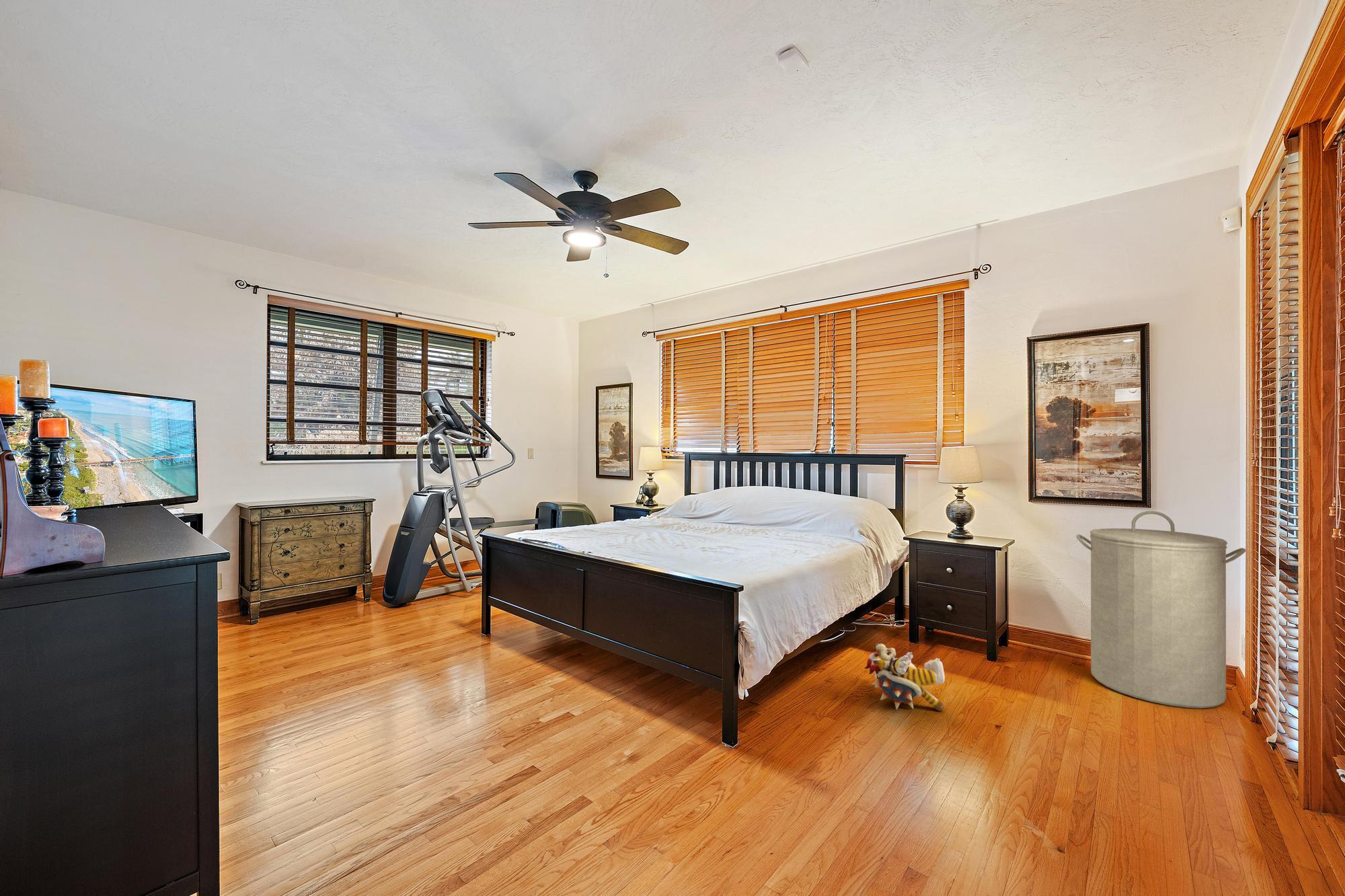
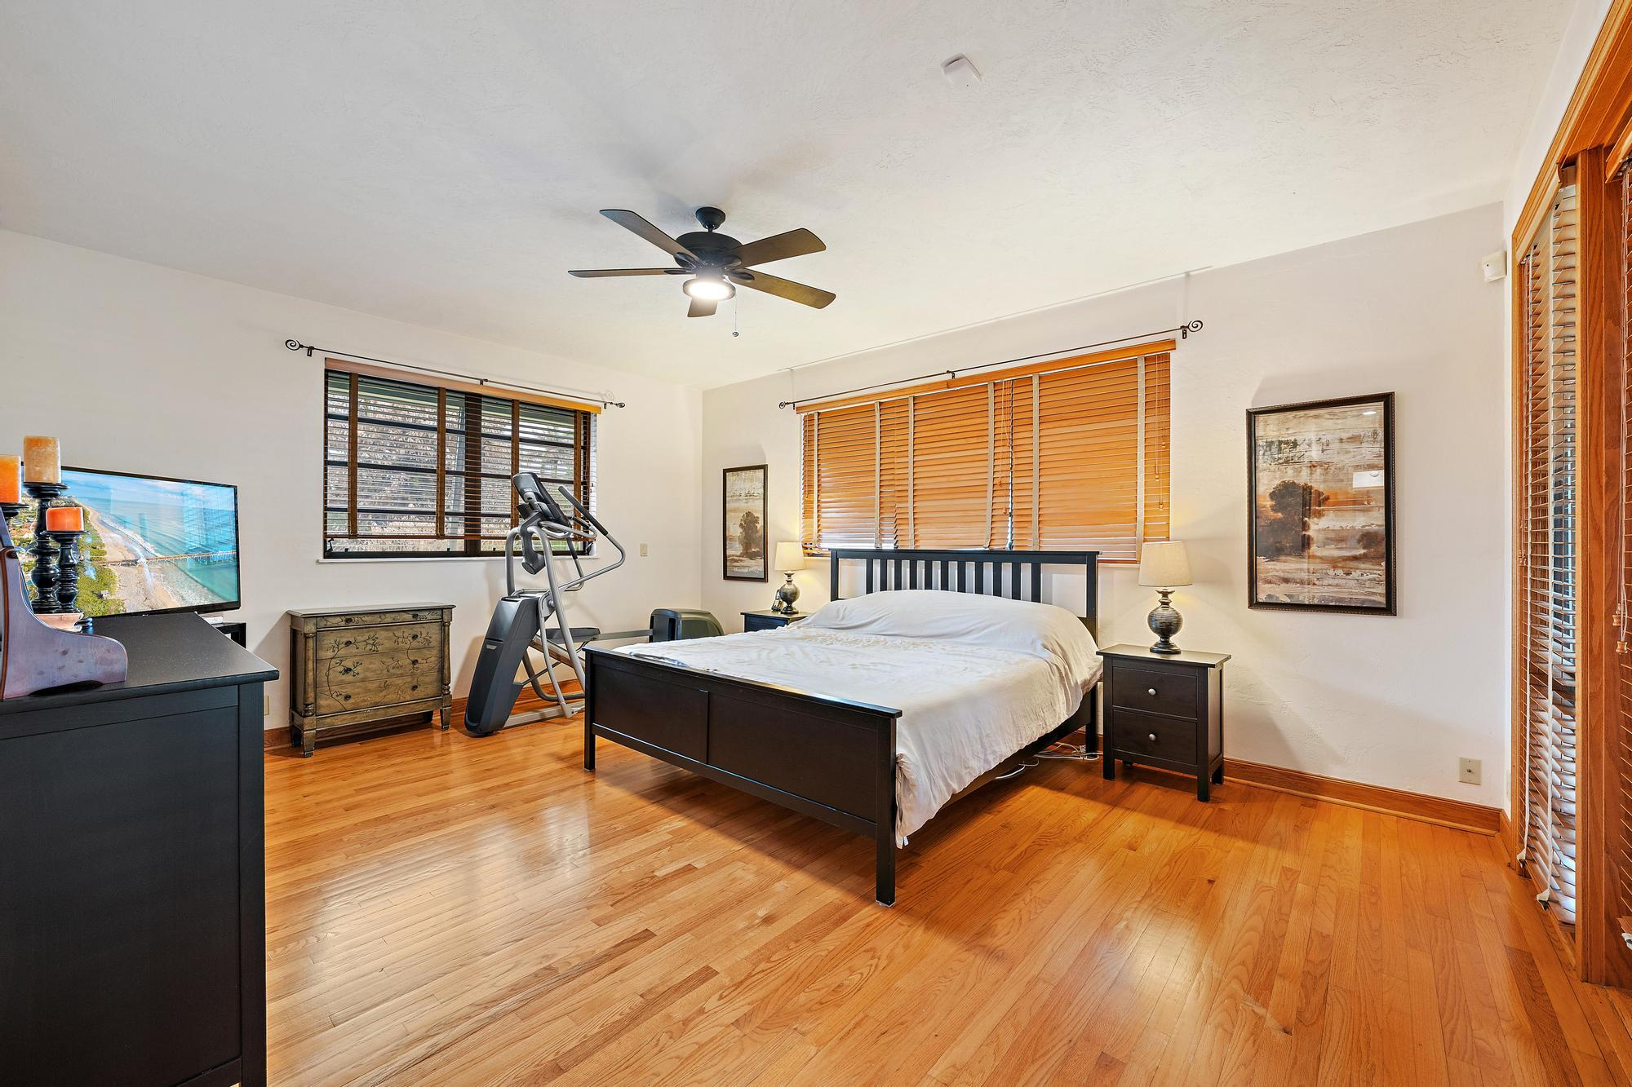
- plush toy (901, 671)
- laundry hamper (1154, 598)
